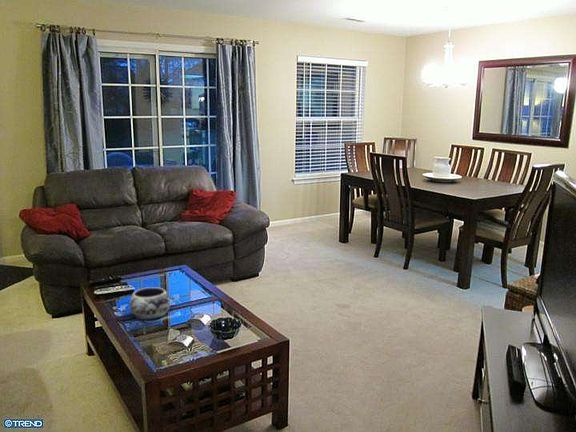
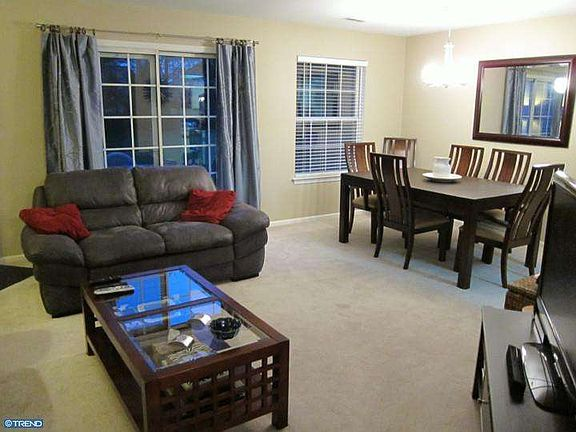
- decorative bowl (149, 303)
